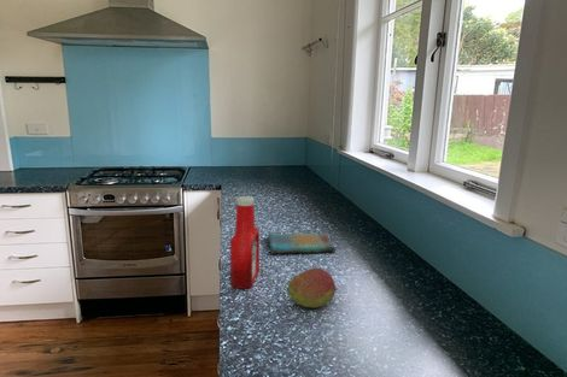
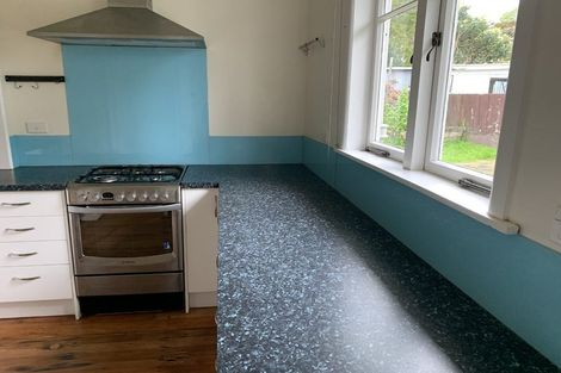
- dish towel (299, 241)
- fruit (312, 288)
- soap bottle (245, 238)
